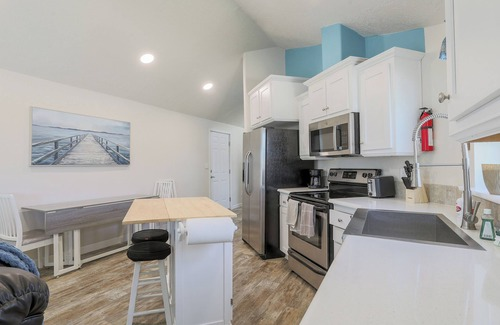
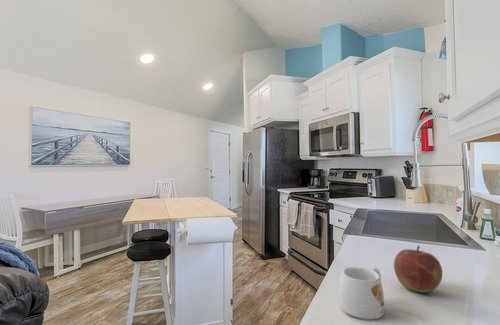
+ apple (416, 267)
+ mug (365, 288)
